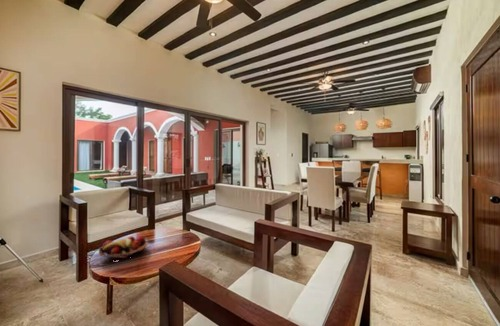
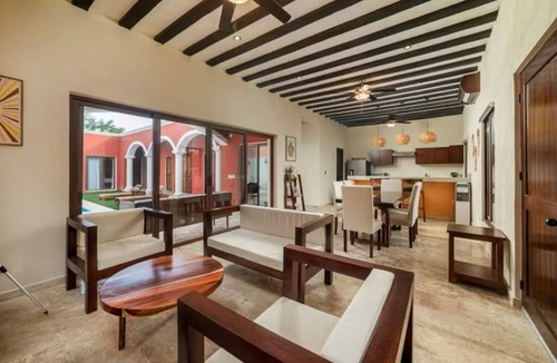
- fruit basket (124, 246)
